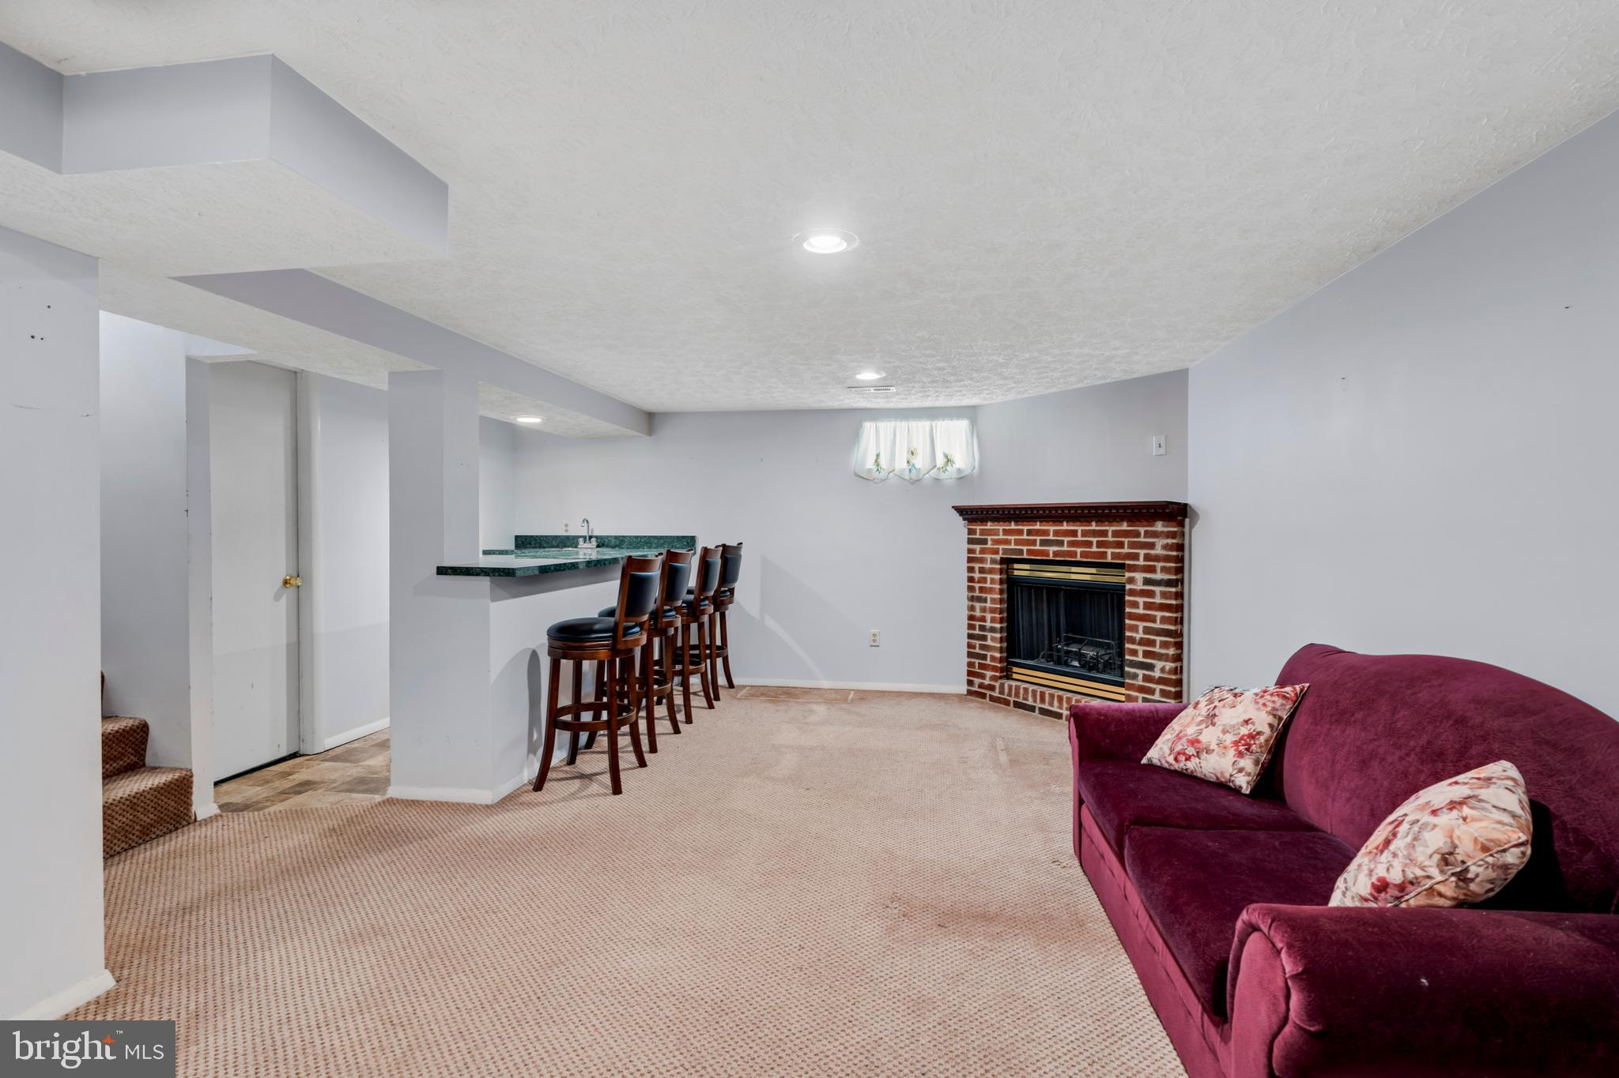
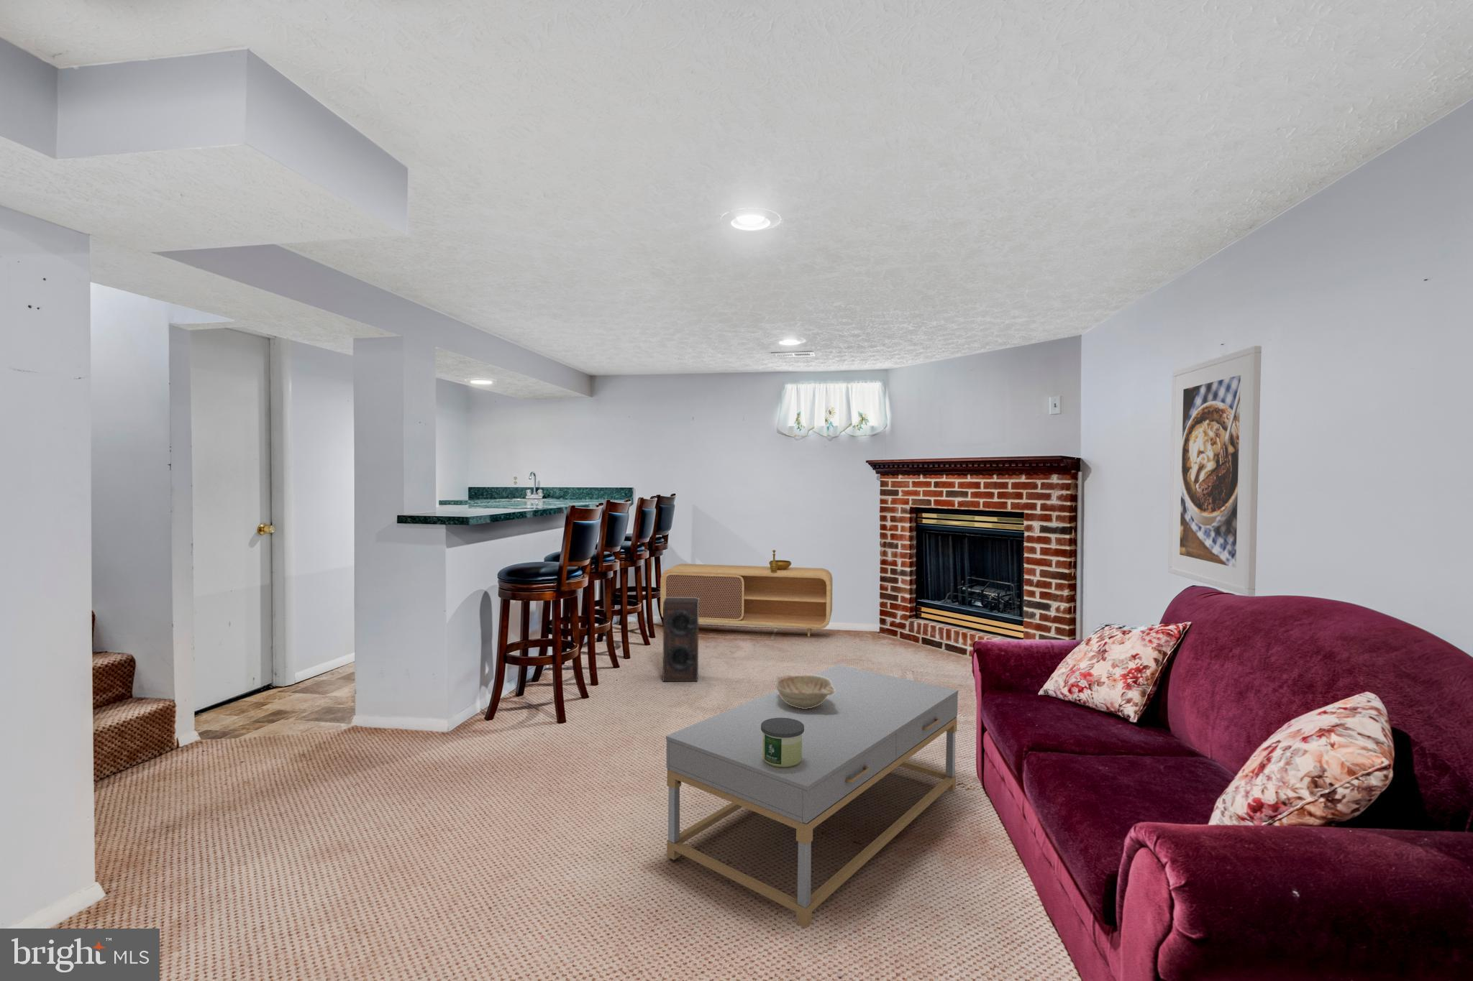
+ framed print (1209, 472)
+ coffee table (828, 766)
+ decorative bowl (778, 559)
+ speaker (680, 640)
+ tv stand (747, 599)
+ decorative bowl (803, 692)
+ candle (782, 741)
